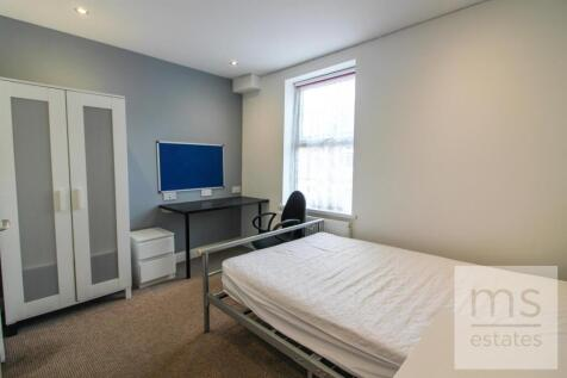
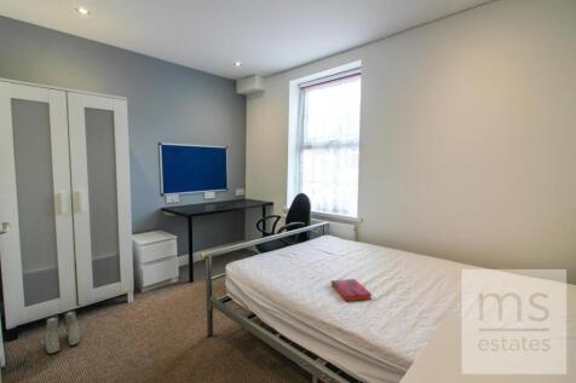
+ boots (59, 327)
+ hardback book (350, 289)
